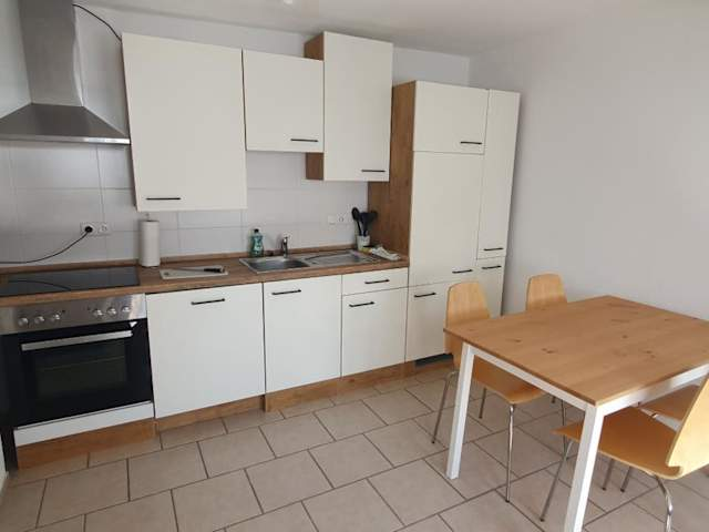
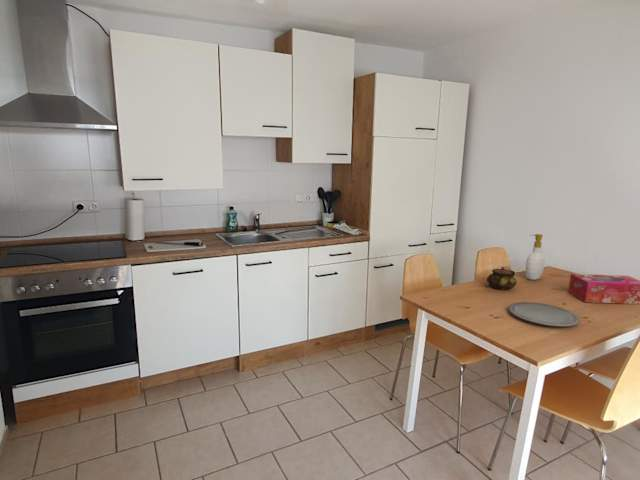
+ soap bottle (535, 256)
+ tissue box (607, 288)
+ plate (542, 314)
+ teapot (501, 277)
